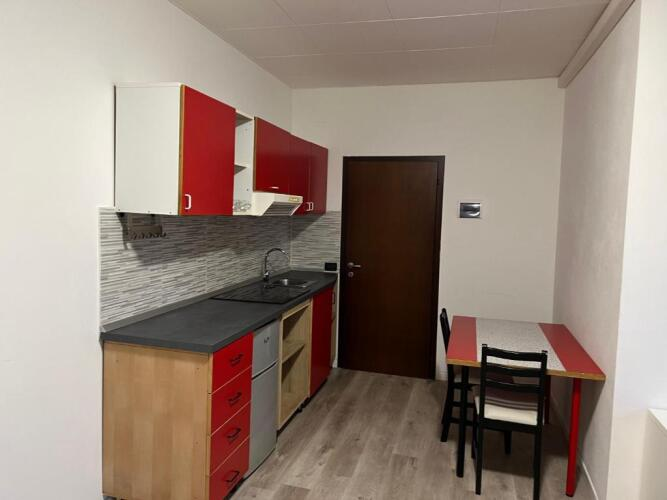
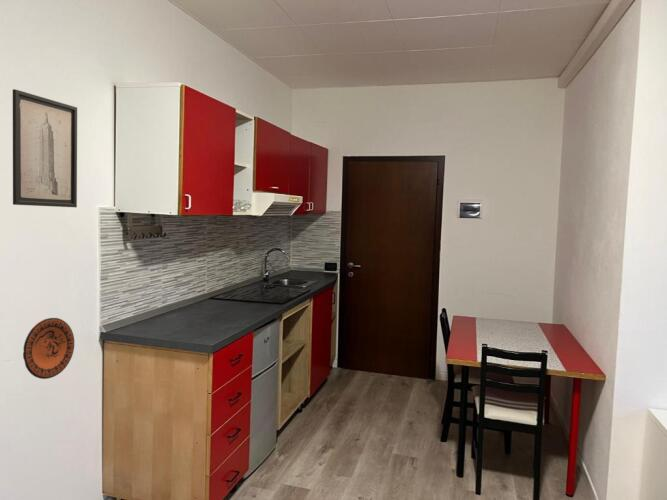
+ wall art (47, 152)
+ decorative plate (49, 347)
